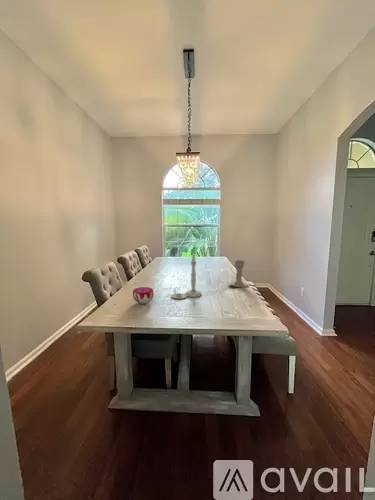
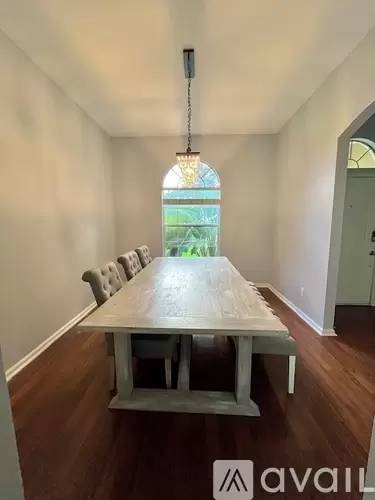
- candlestick (191, 273)
- candlestick (237, 272)
- decorative bowl (143, 296)
